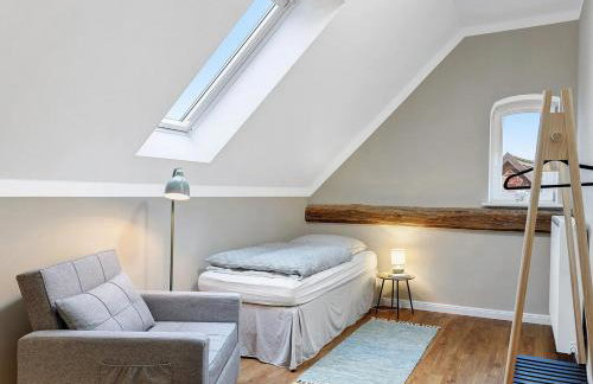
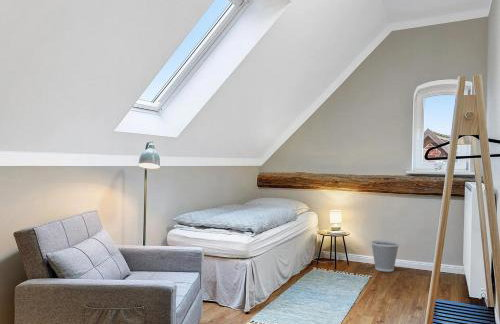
+ wastebasket (384, 256)
